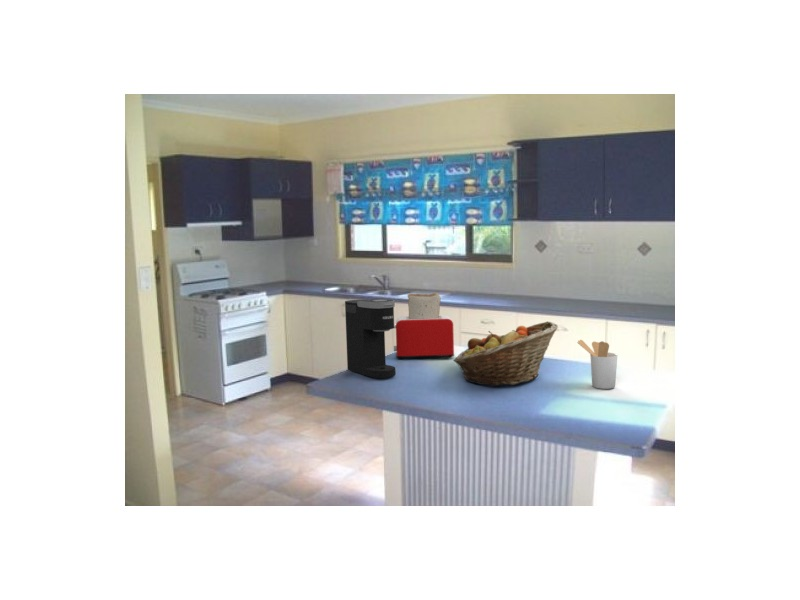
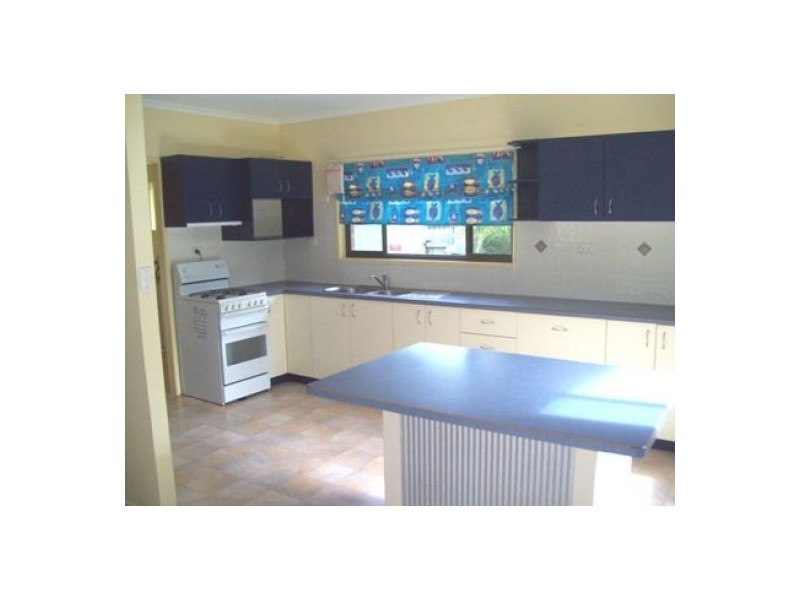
- toaster (421, 325)
- coffee maker (370, 336)
- utensil holder (596, 362)
- fruit basket (506, 350)
